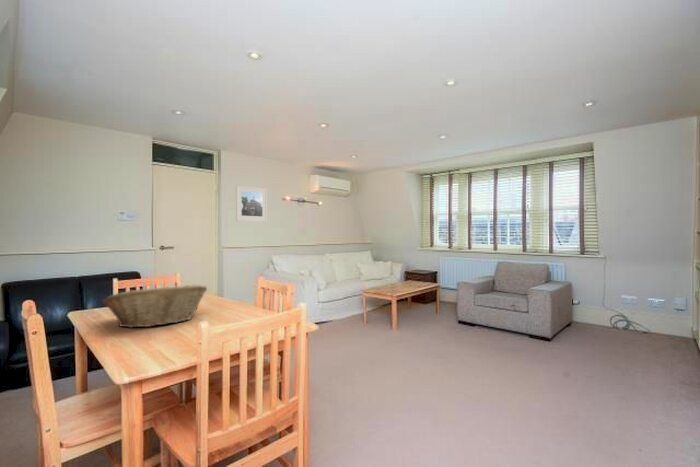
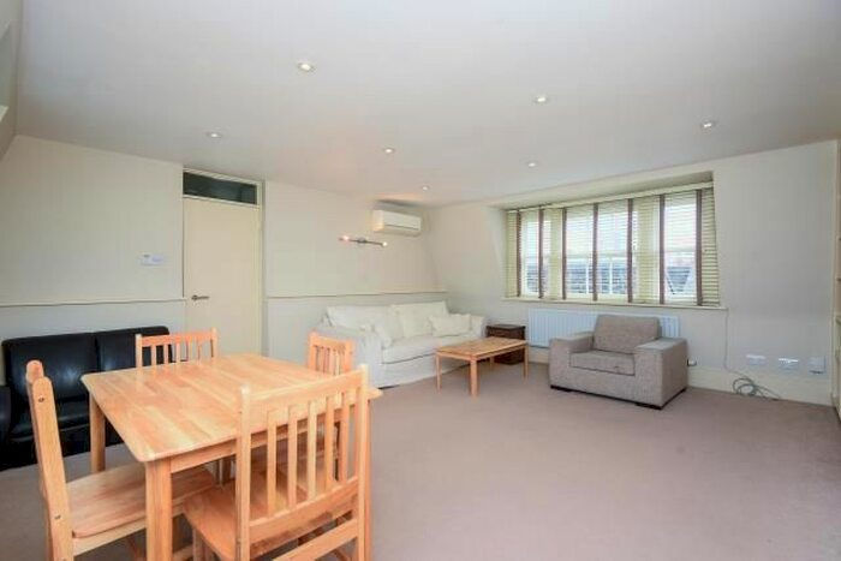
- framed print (252, 204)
- fruit basket (158, 302)
